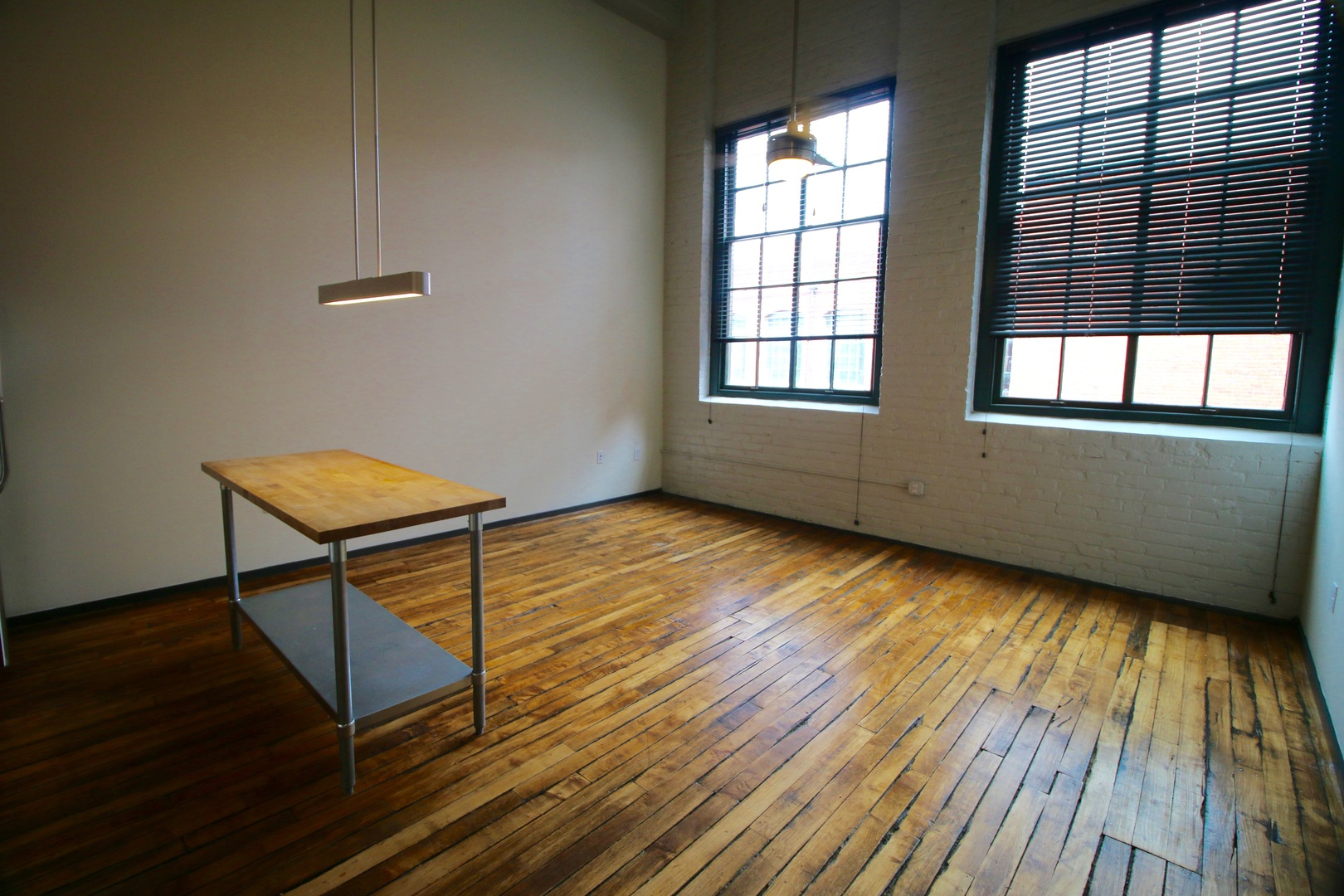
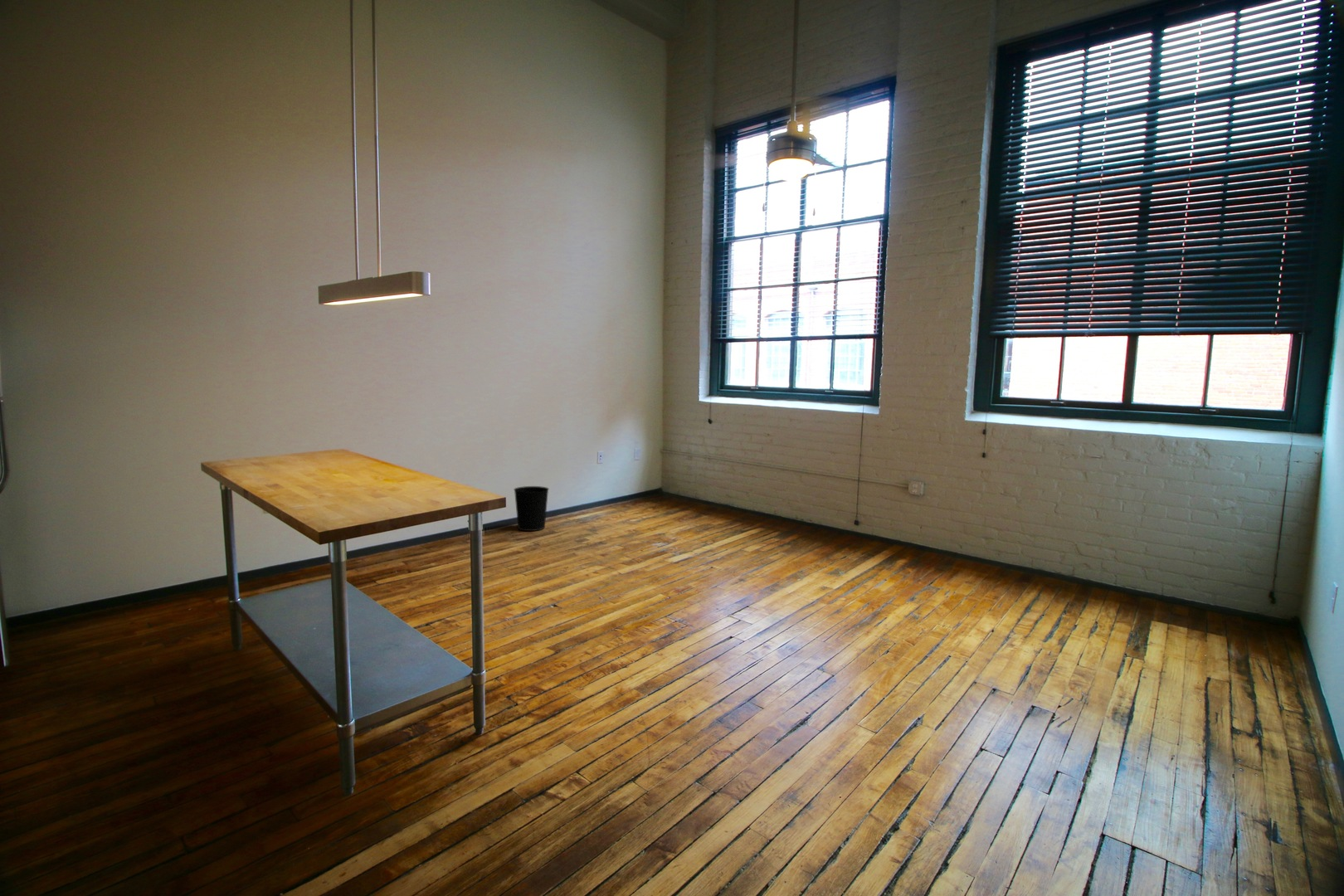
+ wastebasket (531, 509)
